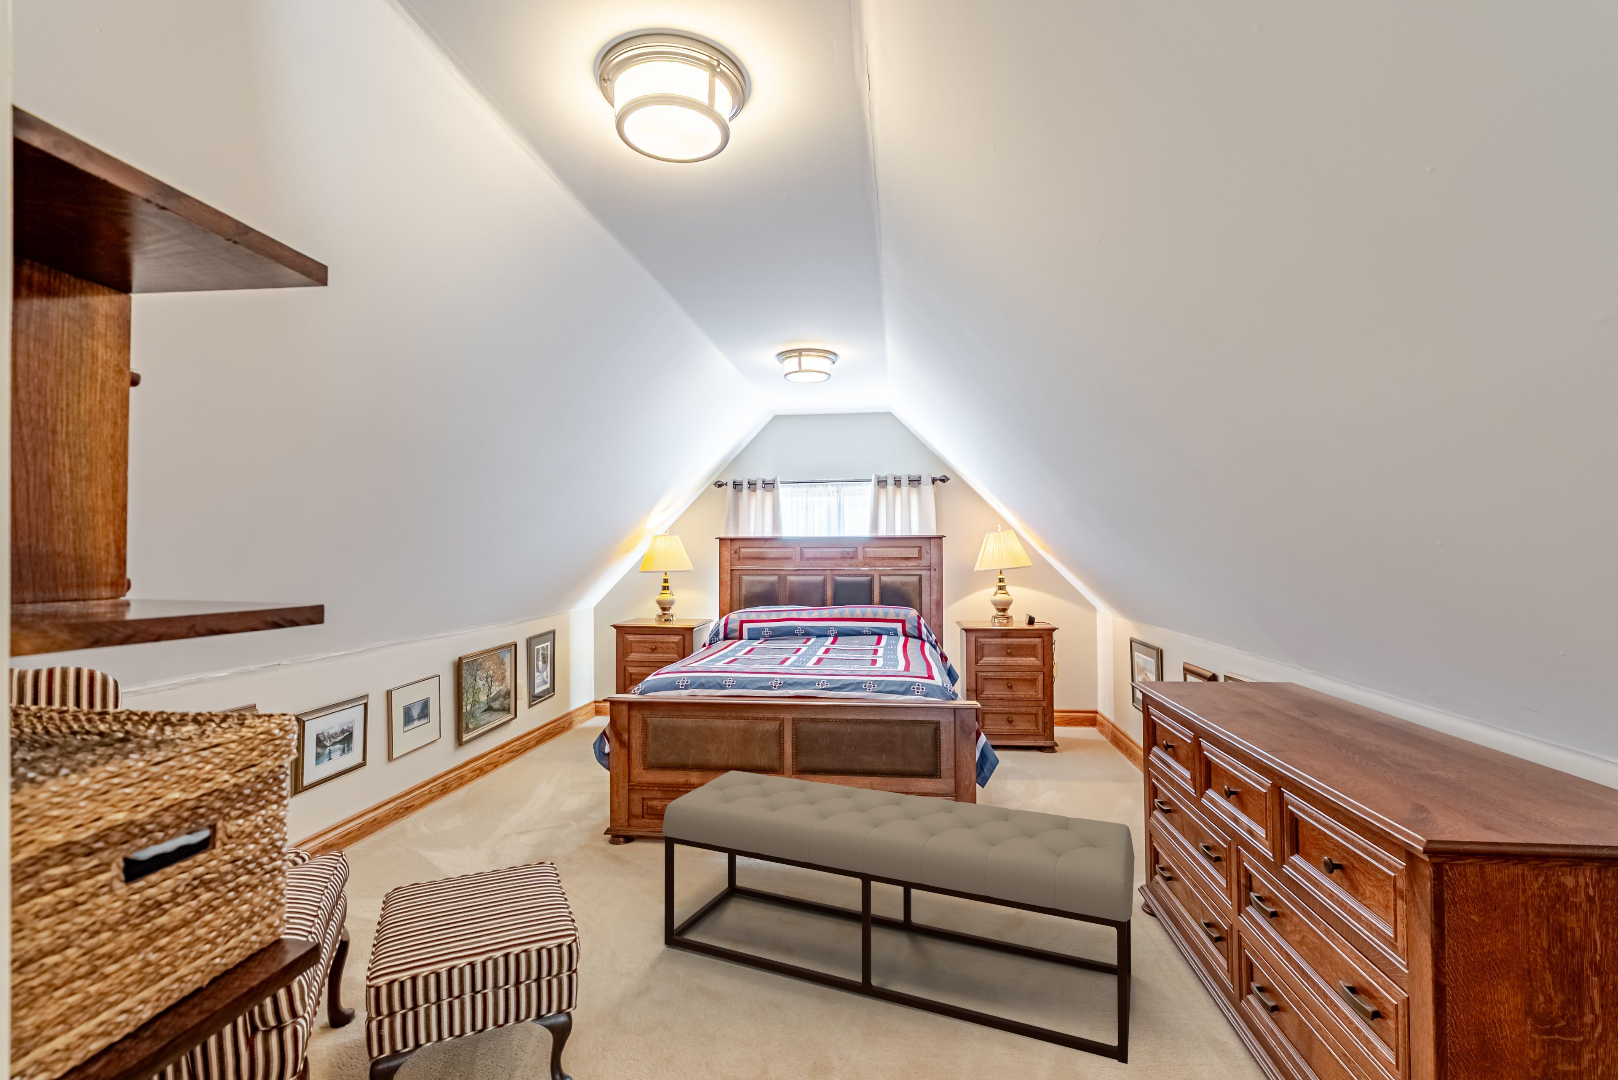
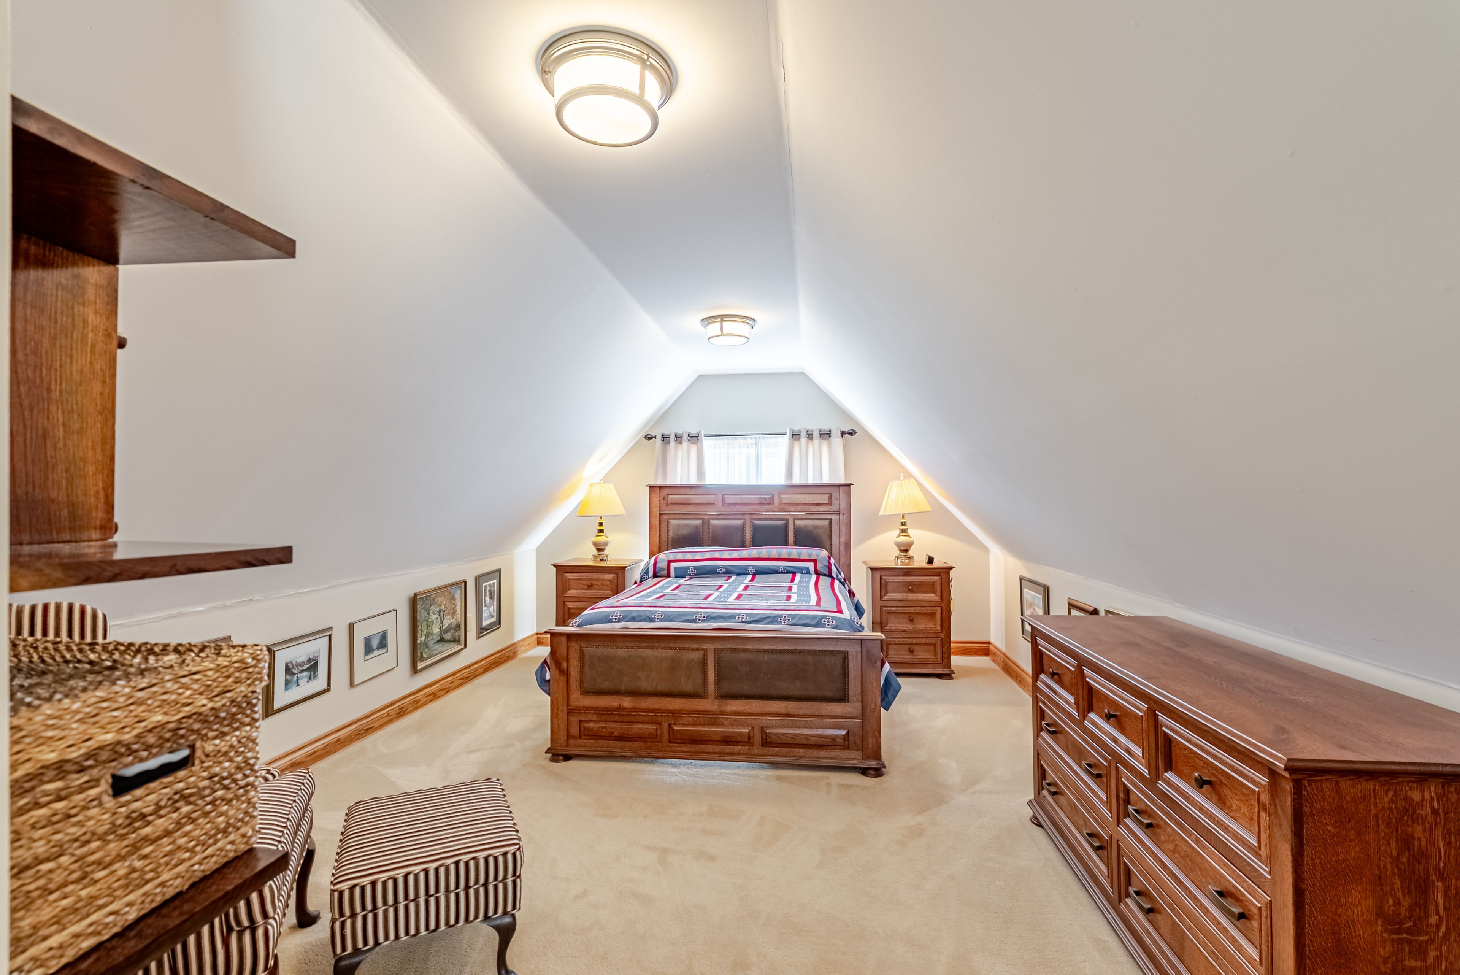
- bench (889, 884)
